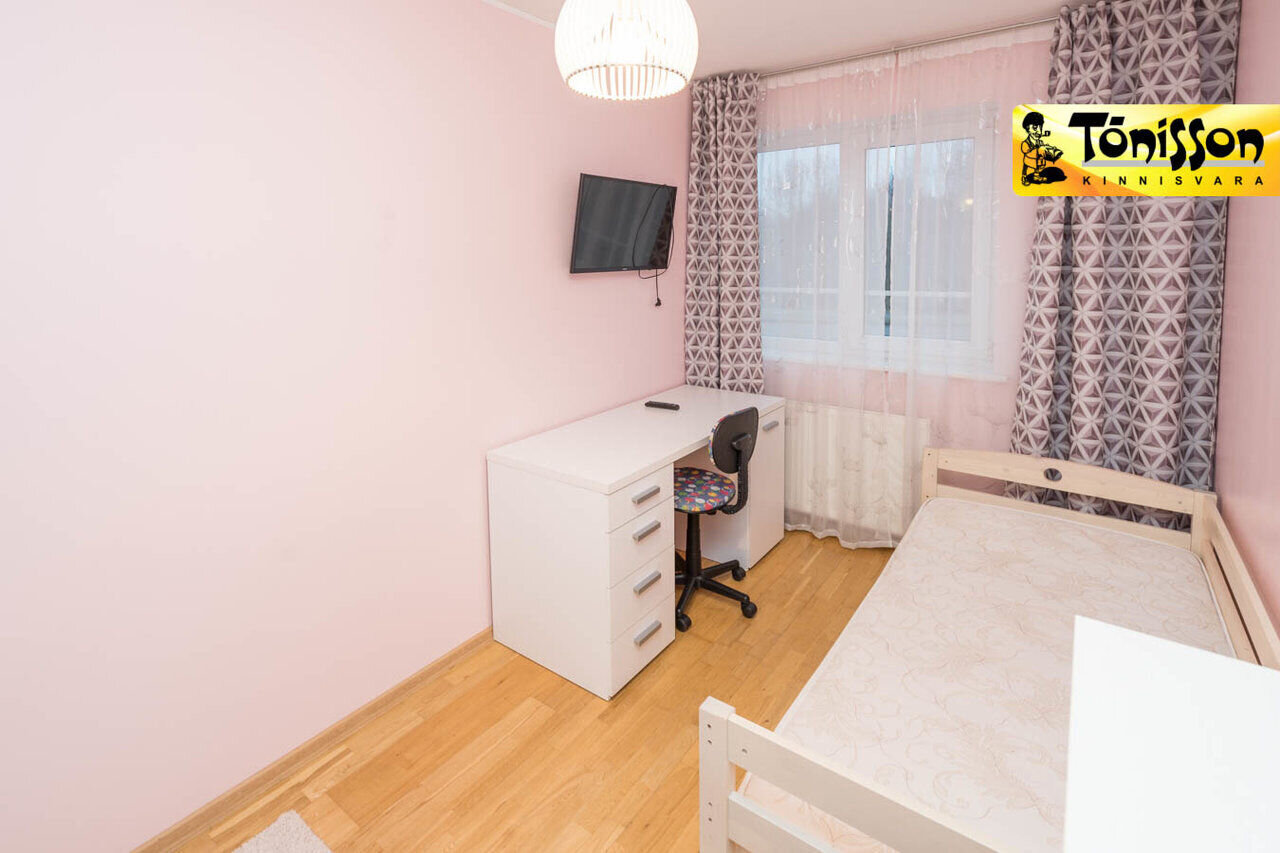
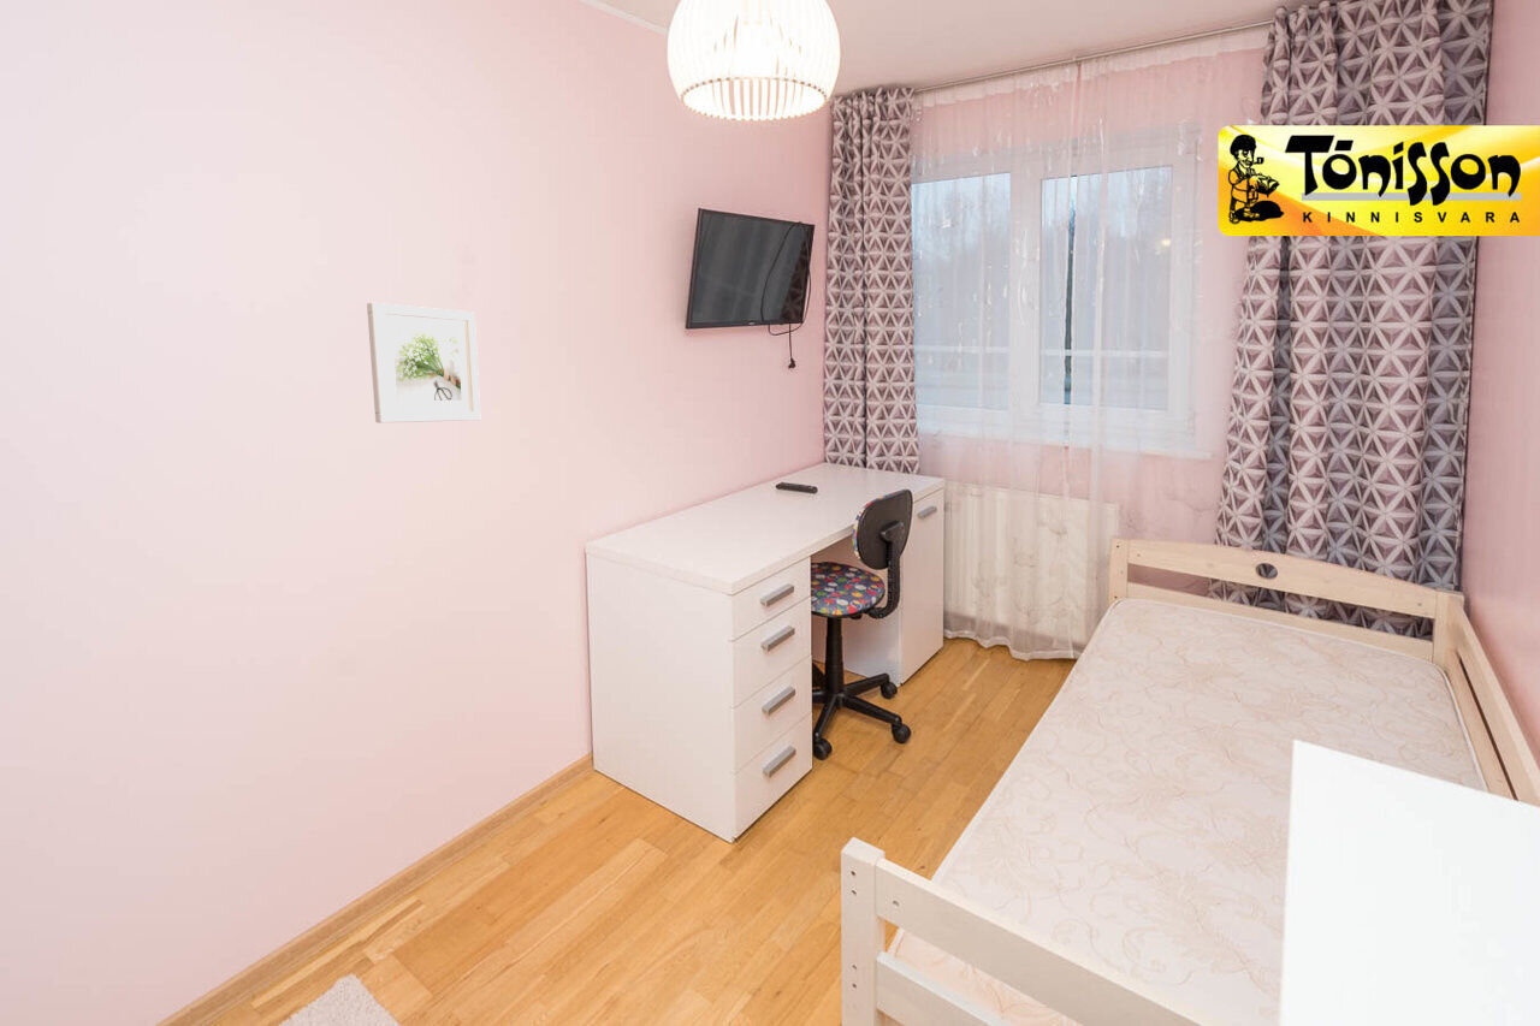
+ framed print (427, 364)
